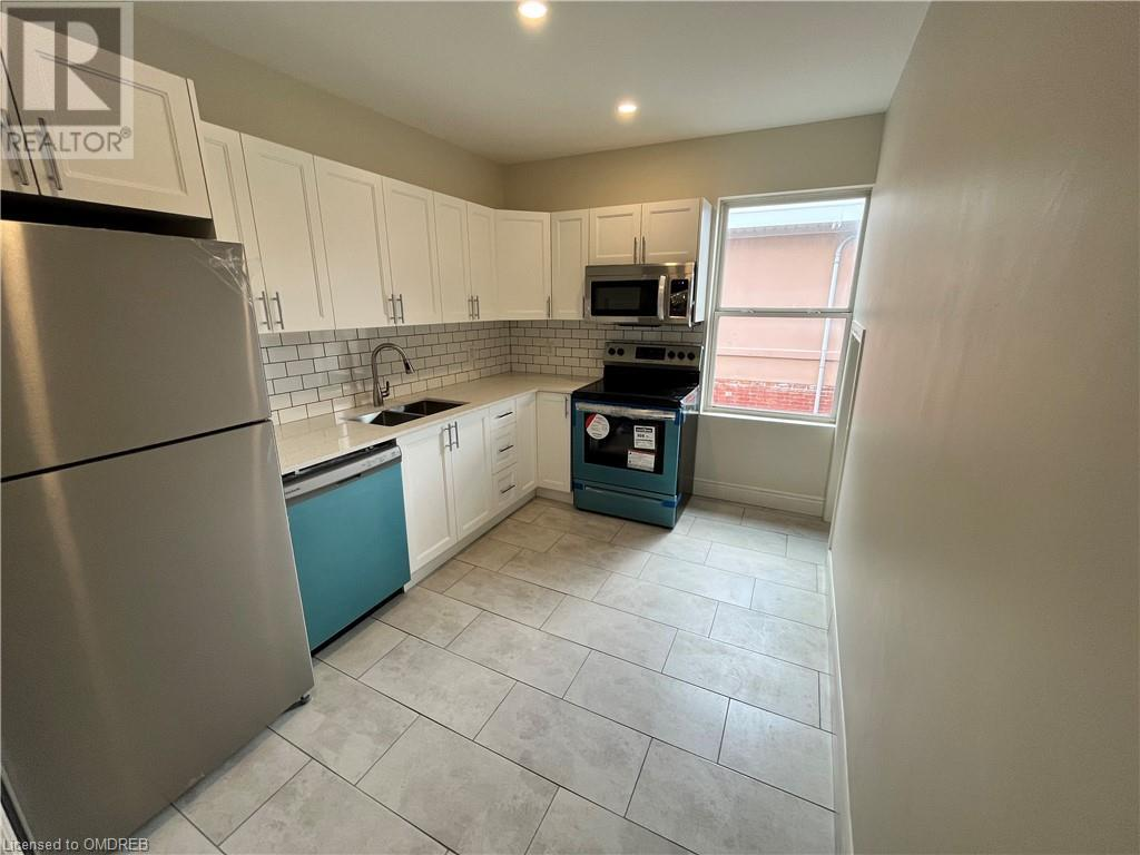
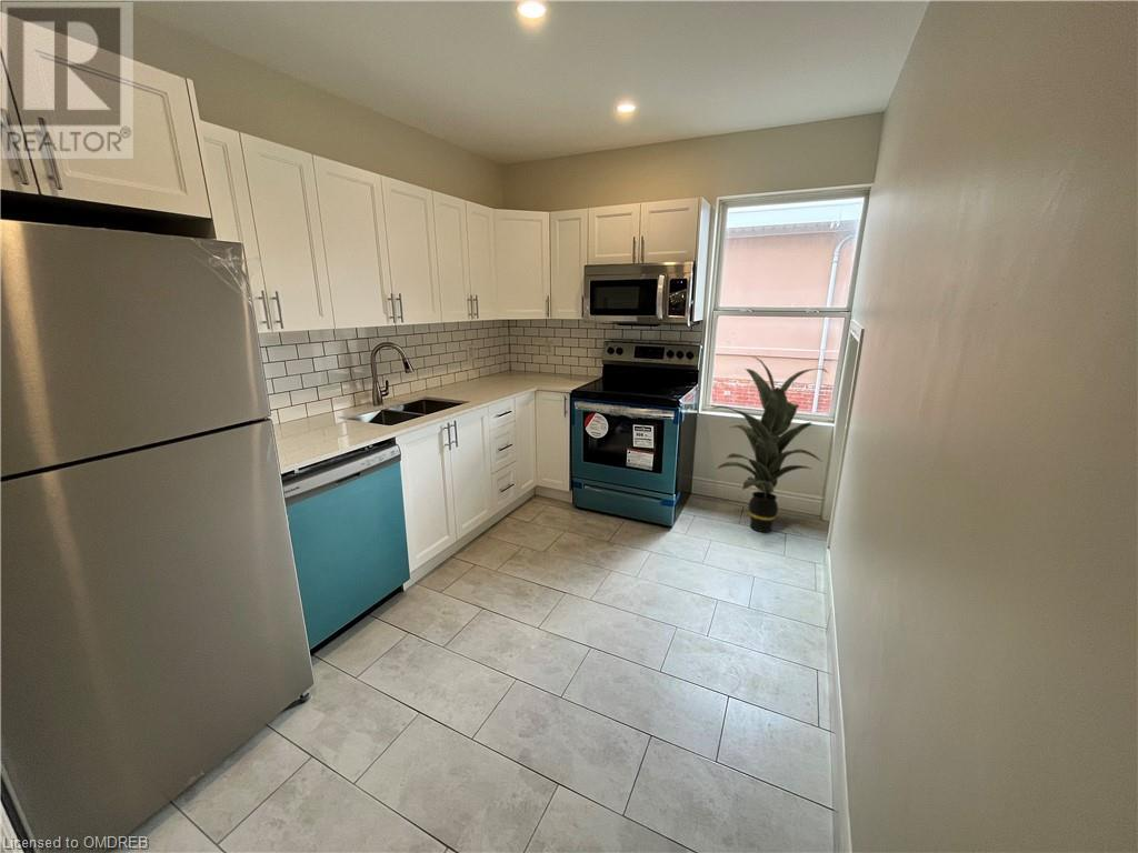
+ indoor plant (763, 444)
